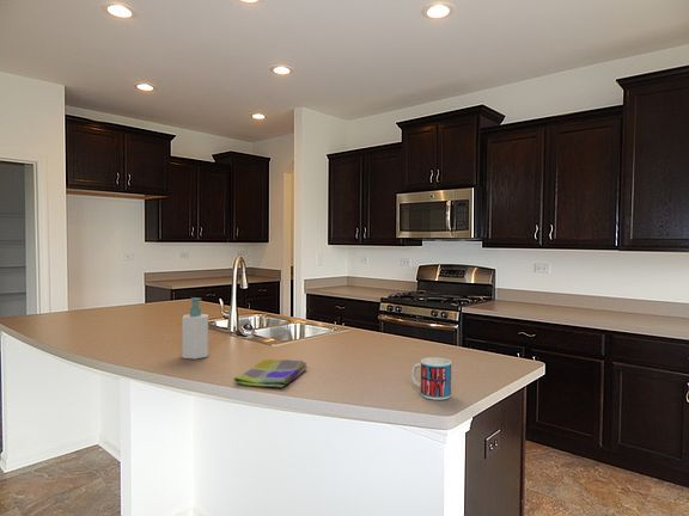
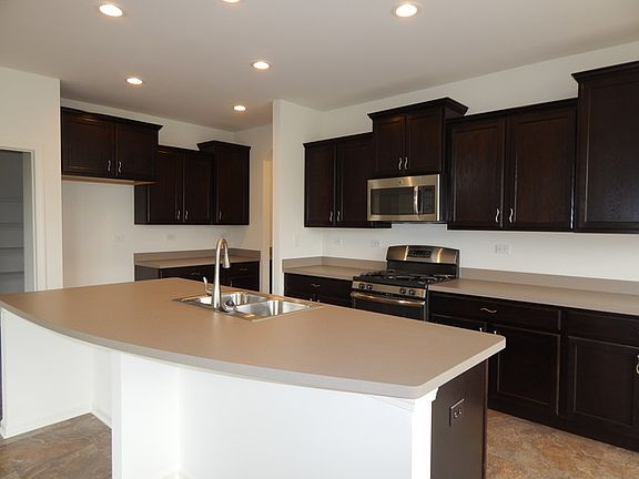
- mug (429, 376)
- dish towel (272, 371)
- soap bottle (195, 326)
